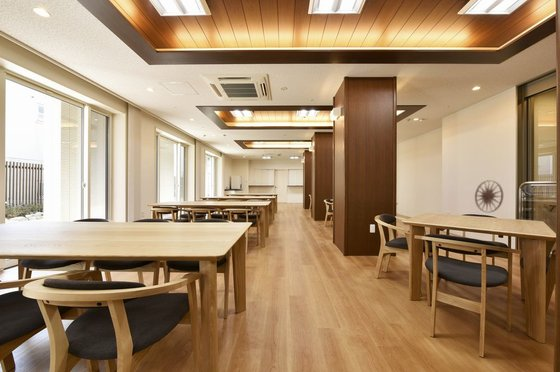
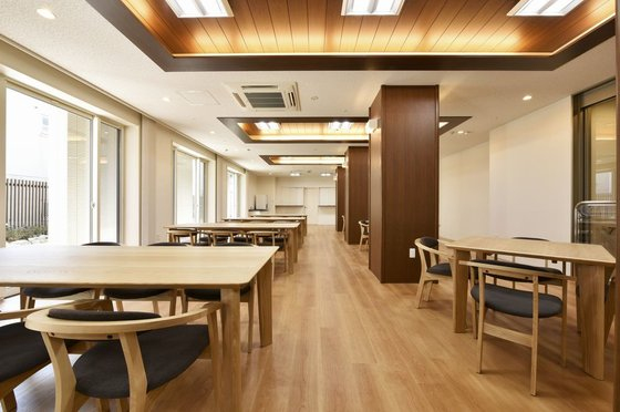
- wall art (488, 196)
